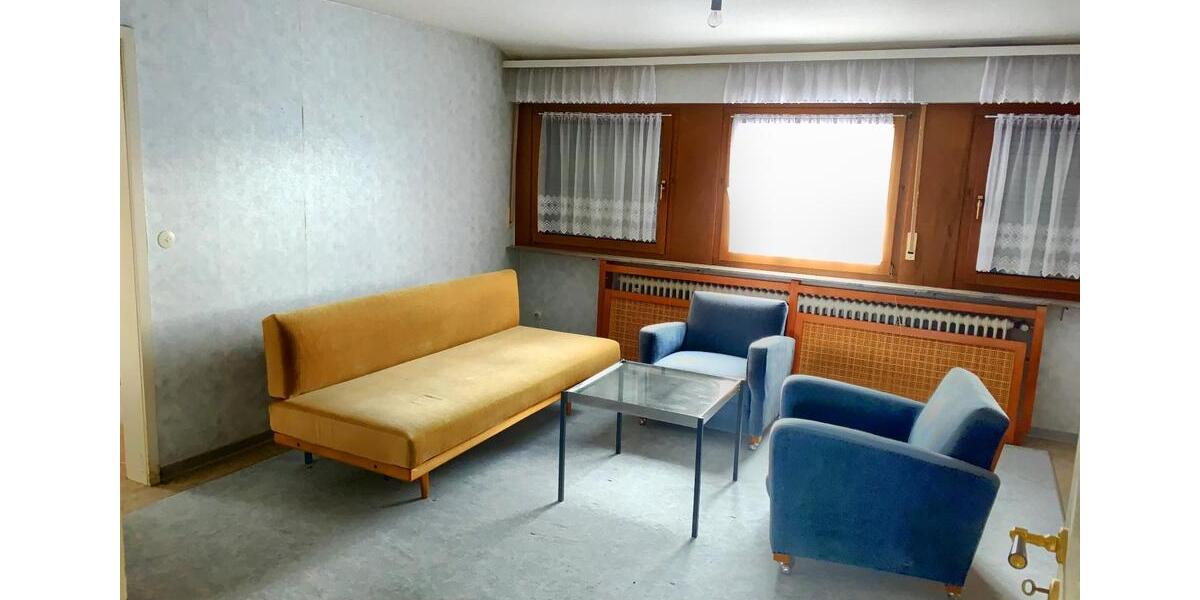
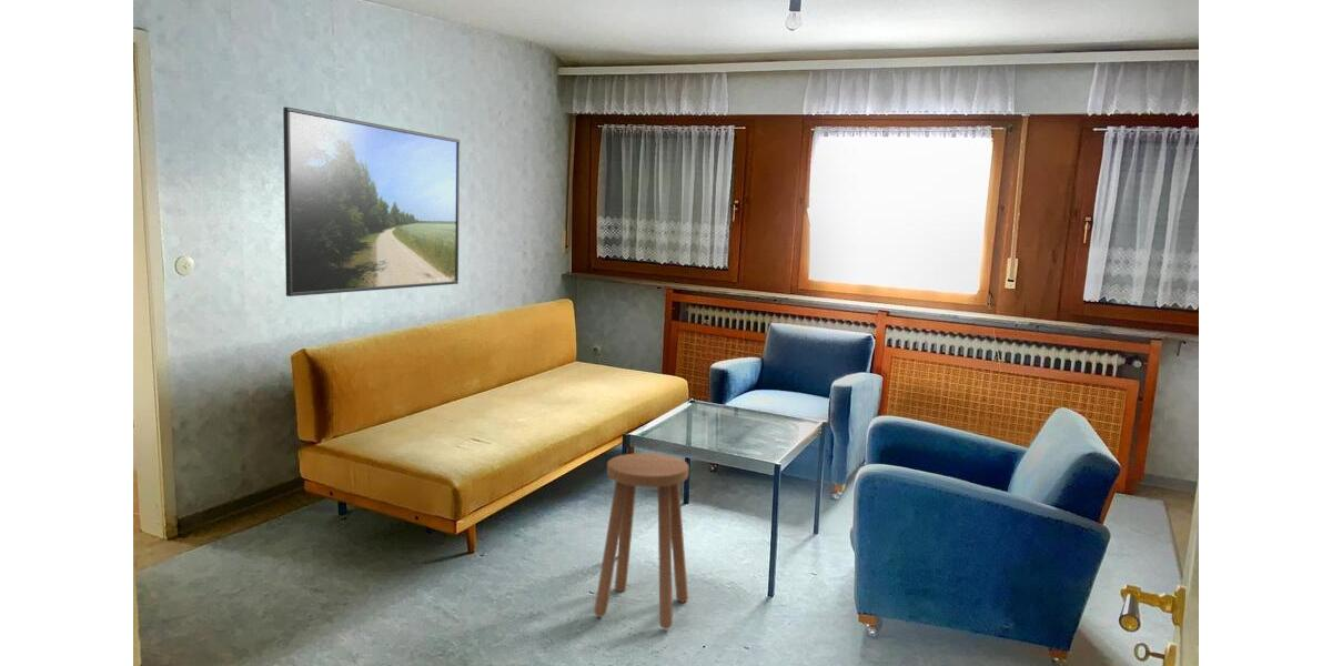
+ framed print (383, 208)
+ stool (658, 536)
